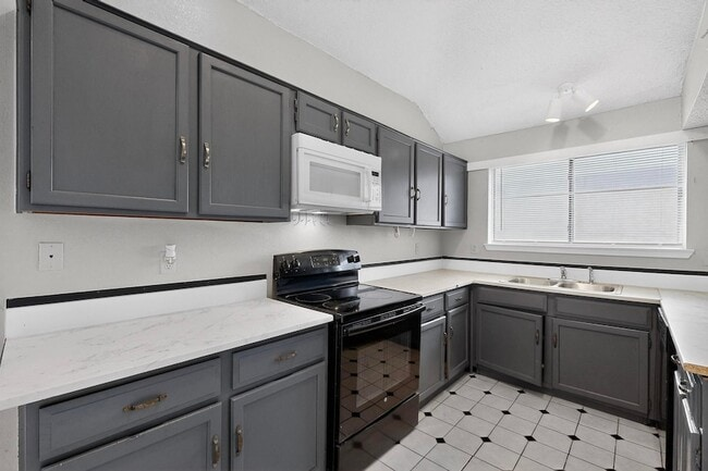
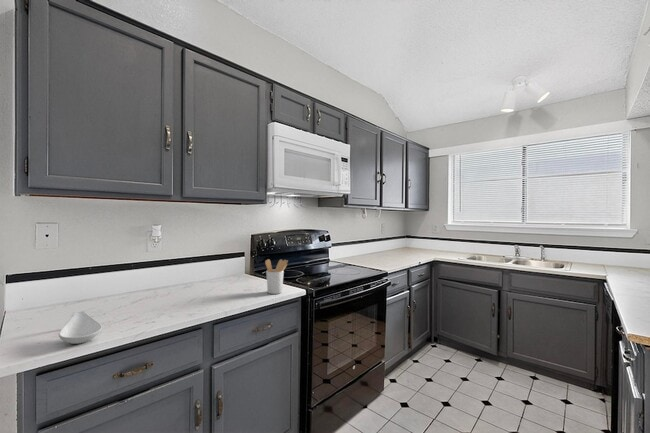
+ utensil holder (277, 275)
+ spoon rest (79, 325)
